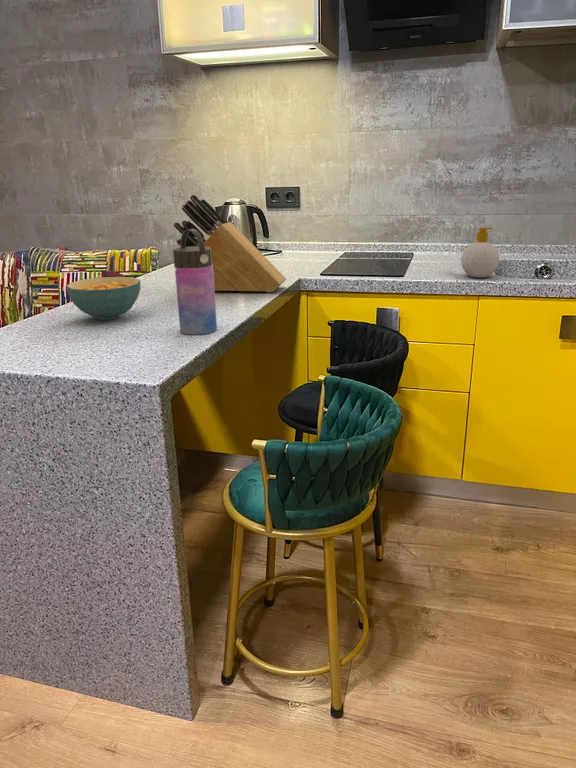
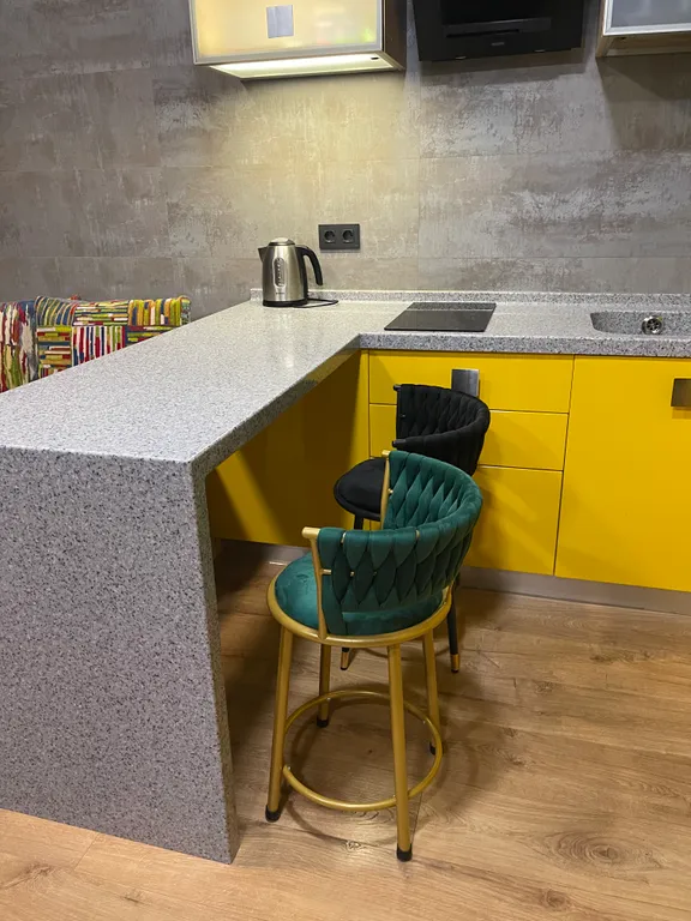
- soap bottle (480, 252)
- water bottle (194, 280)
- cereal bowl (106, 300)
- knife block (230, 242)
